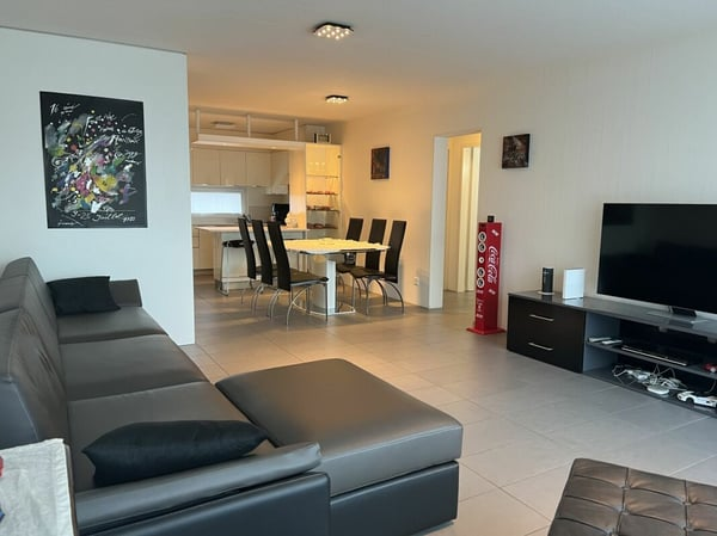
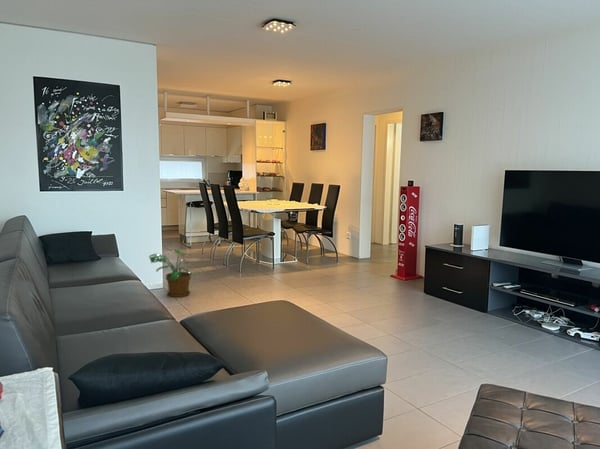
+ potted plant (170, 273)
